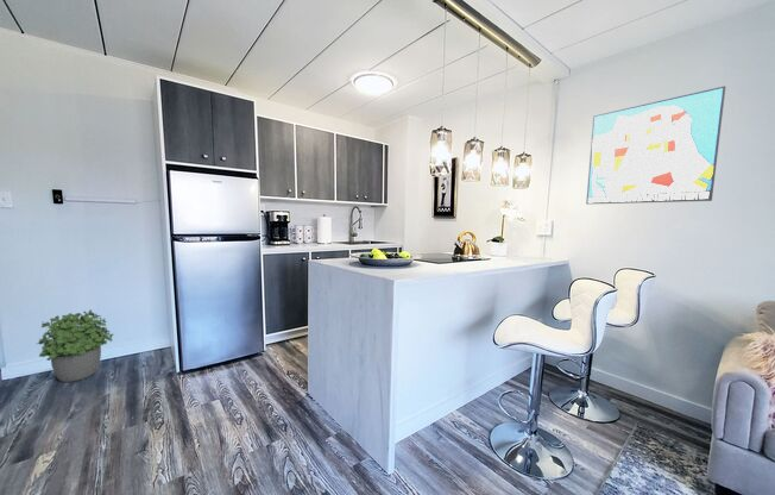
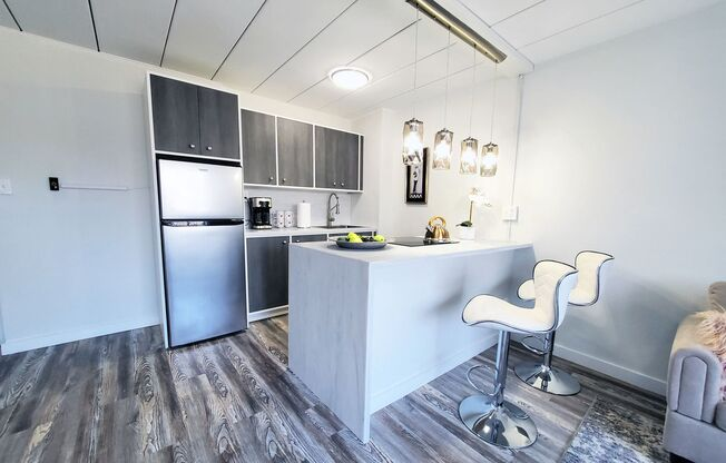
- potted plant (76, 344)
- wall art (645, 153)
